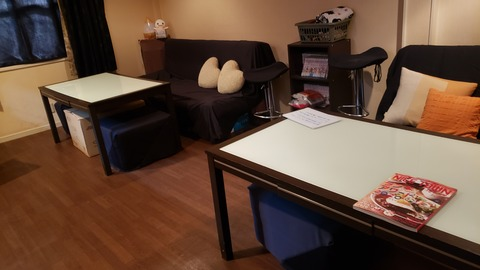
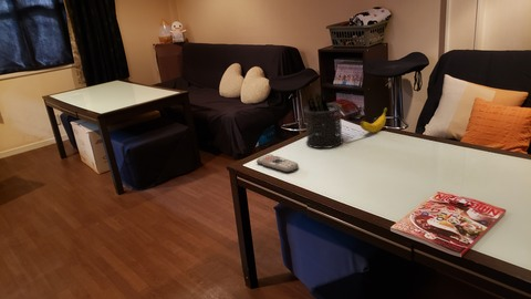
+ remote control (278, 163)
+ pen holder (323, 116)
+ banana (374, 122)
